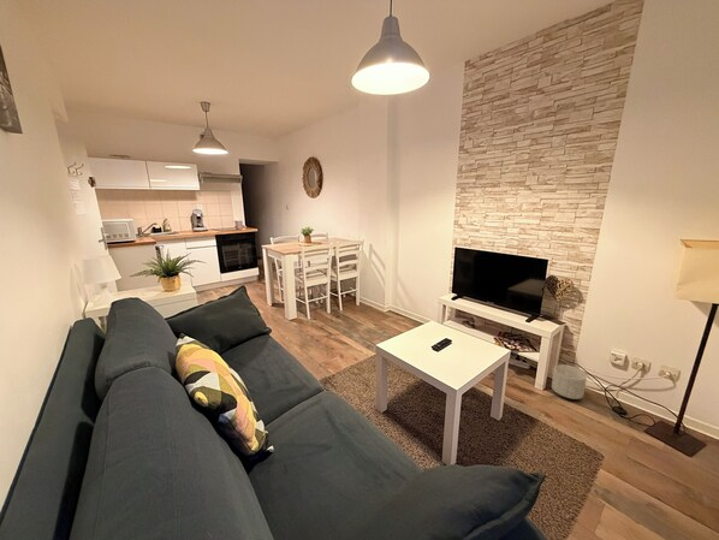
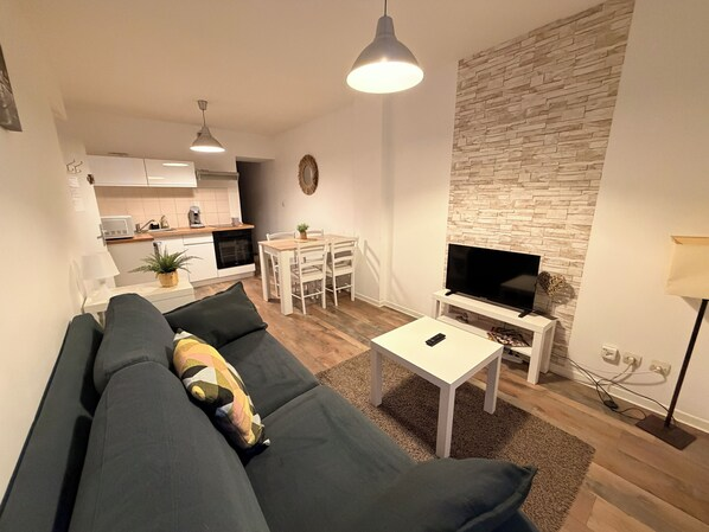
- planter (568, 382)
